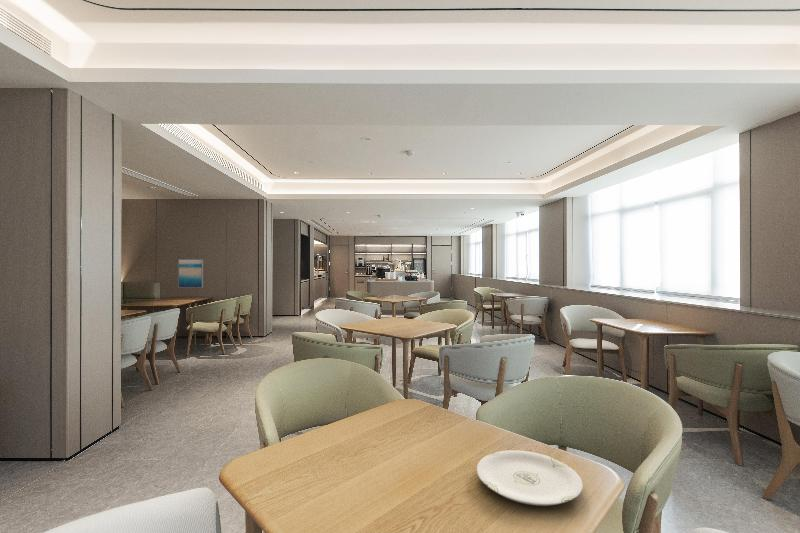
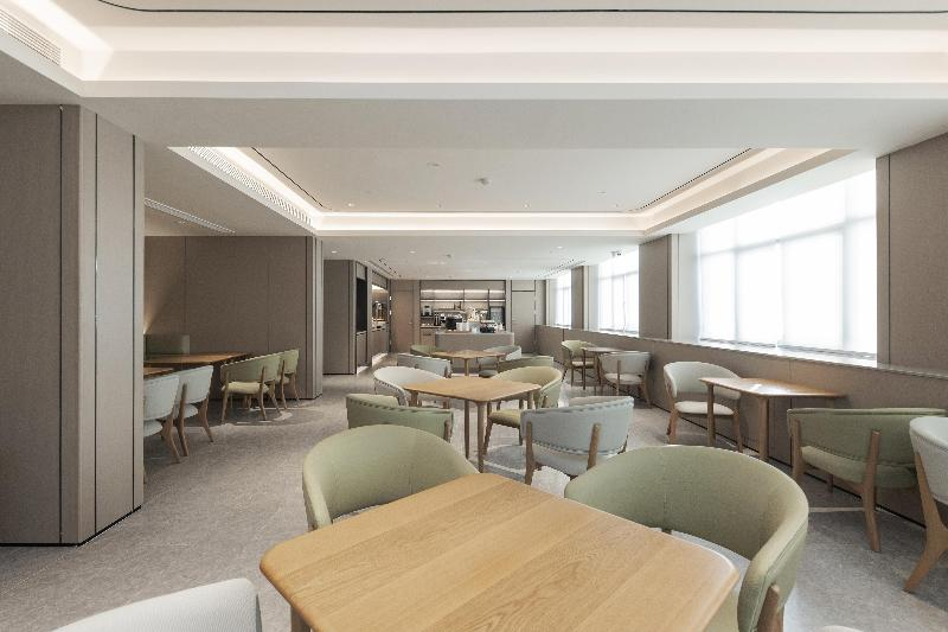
- wall art (190, 273)
- plate (527, 477)
